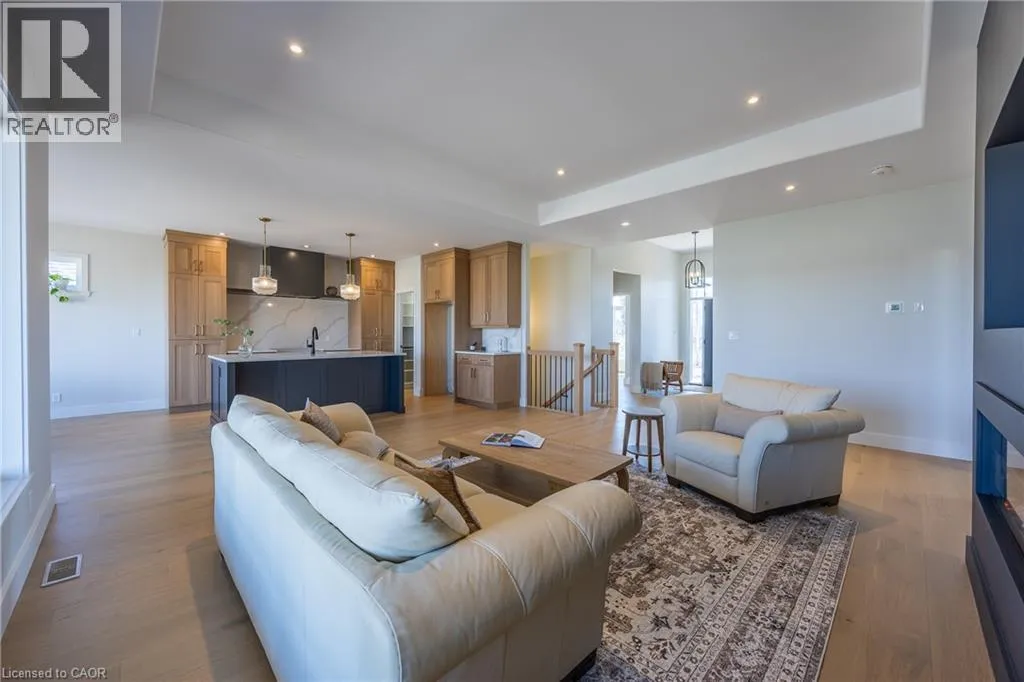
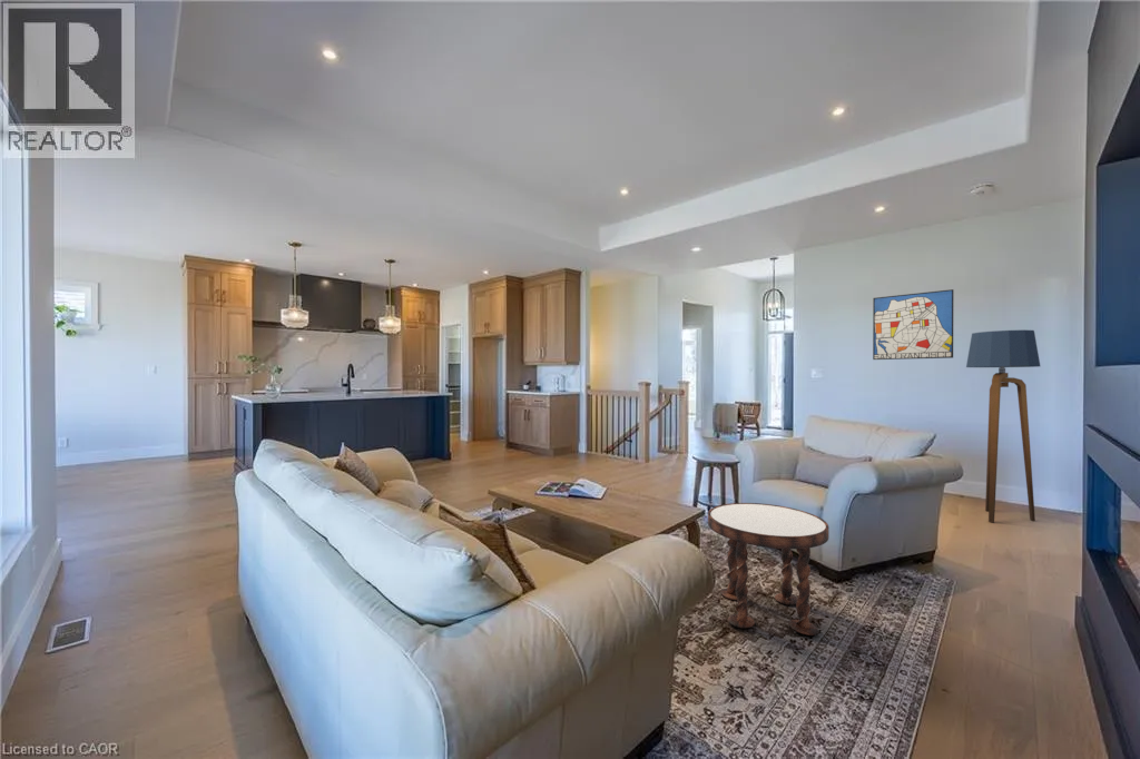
+ floor lamp (998, 425)
+ wall art (911, 326)
+ side table (782, 560)
